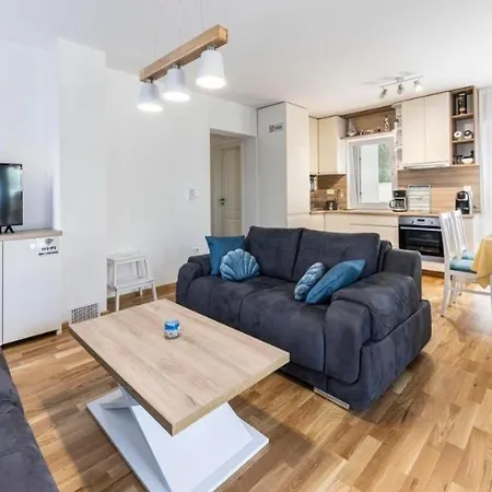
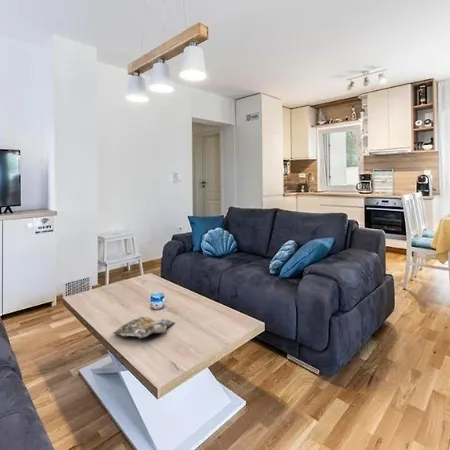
+ magazine (145, 325)
